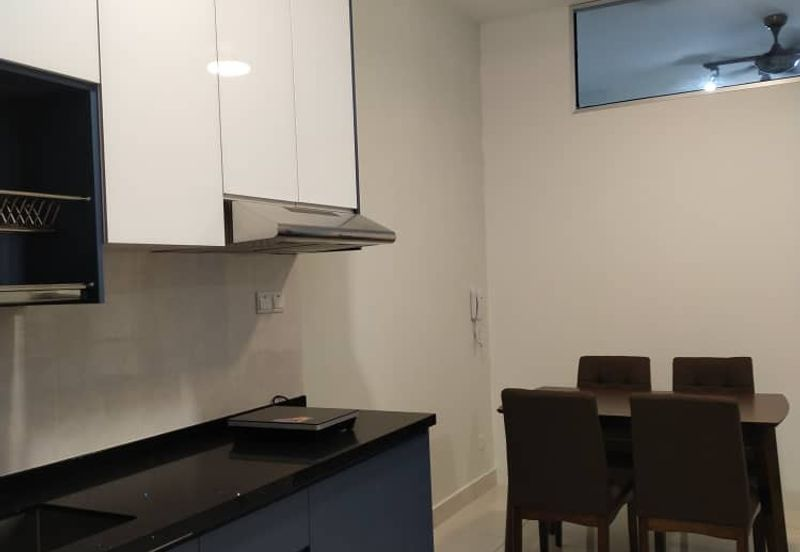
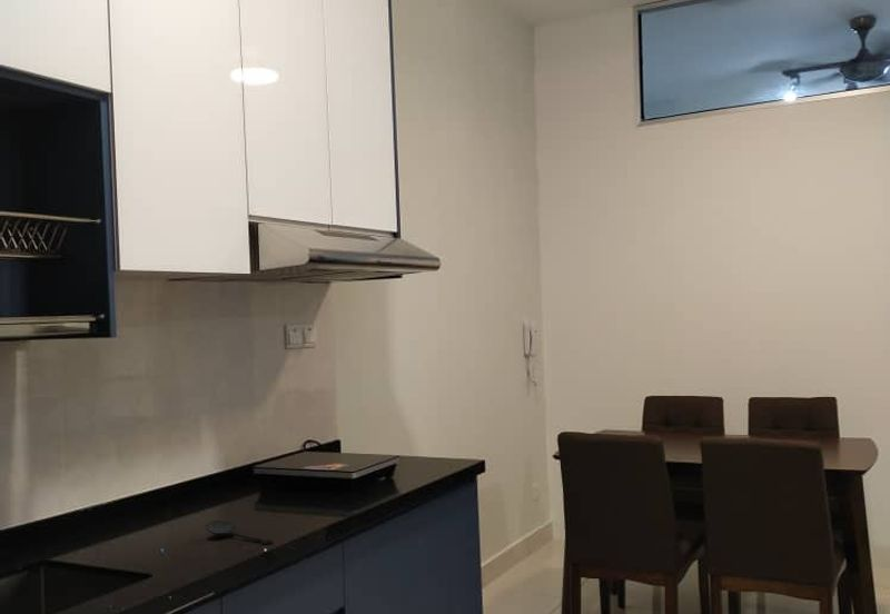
+ spoon (240, 535)
